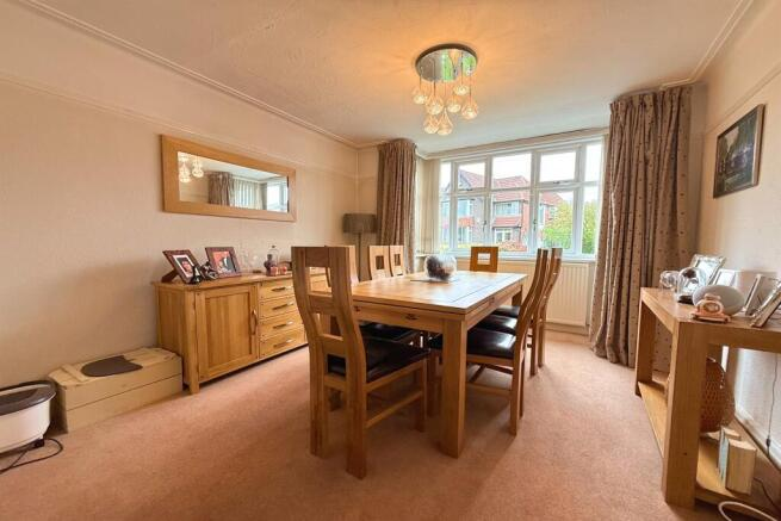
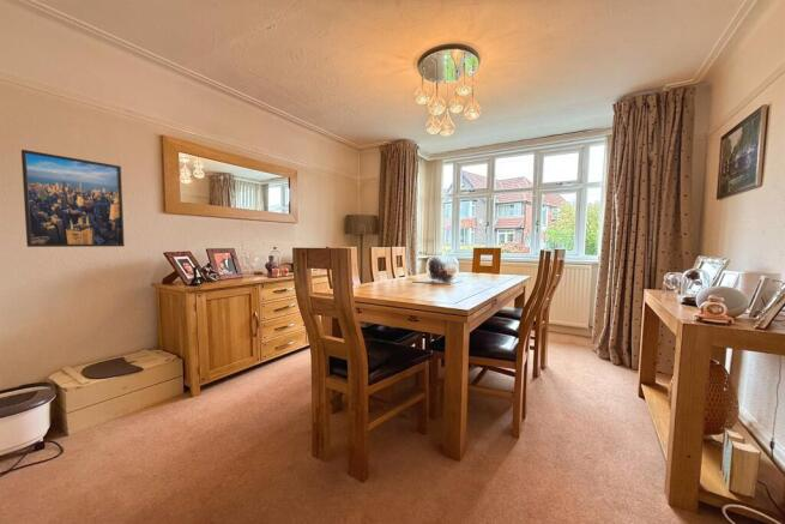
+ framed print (78, 203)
